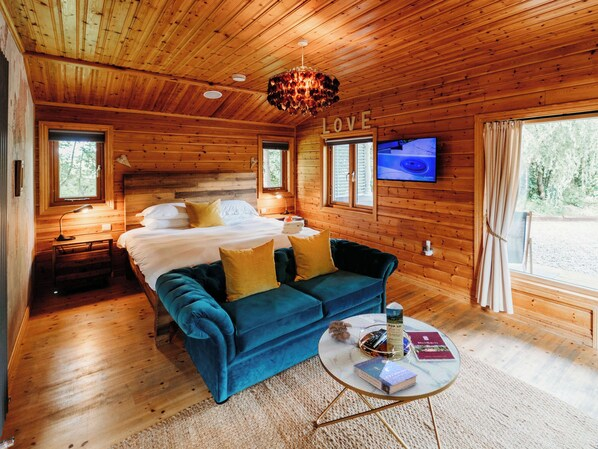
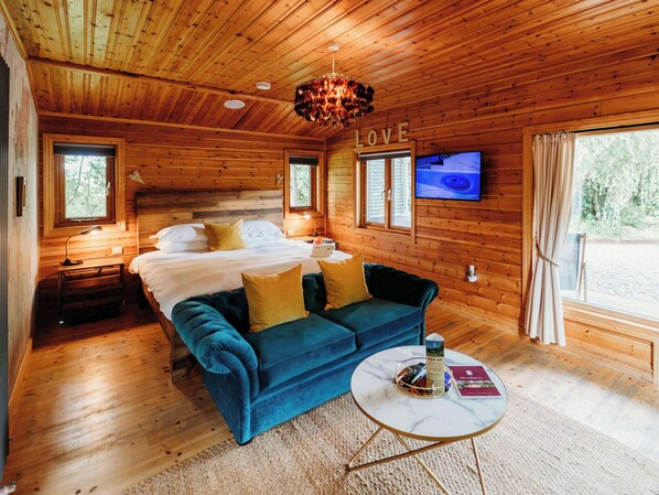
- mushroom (339, 329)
- book (384, 373)
